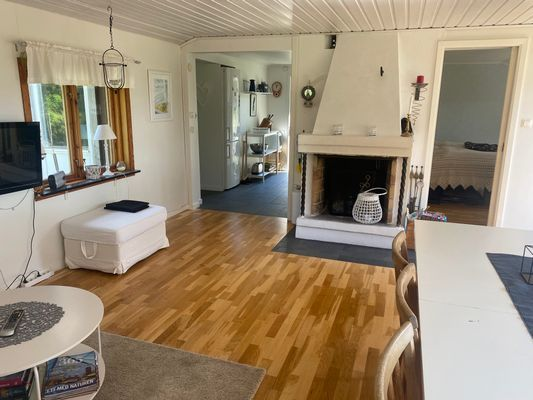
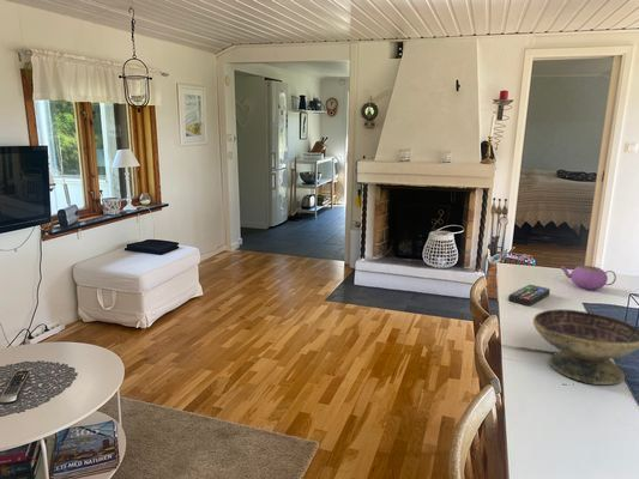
+ remote control (529, 293)
+ decorative bowl (584, 344)
+ teapot (586, 277)
